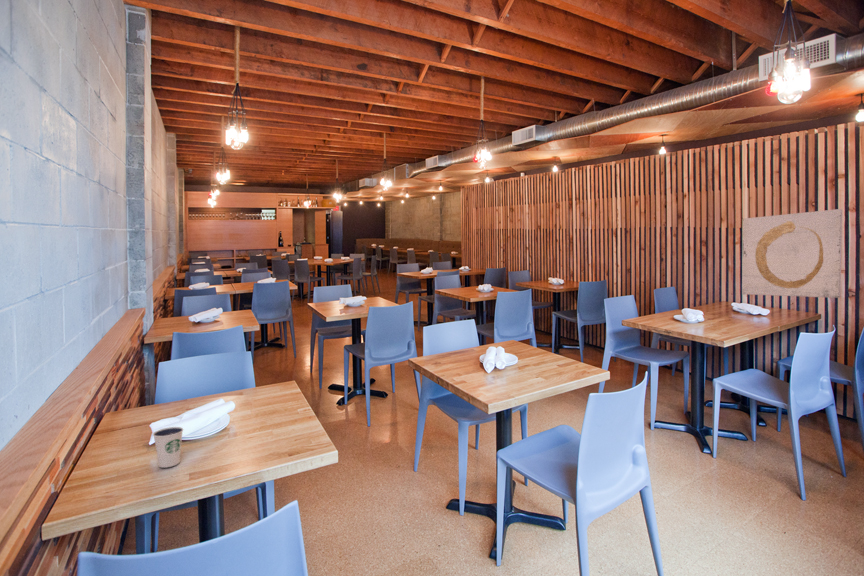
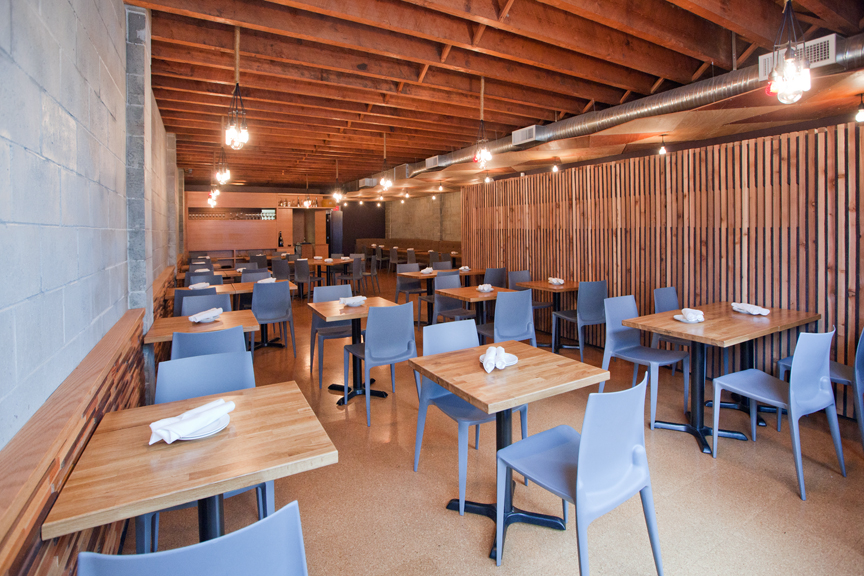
- dixie cup (168, 447)
- wall art (788, 255)
